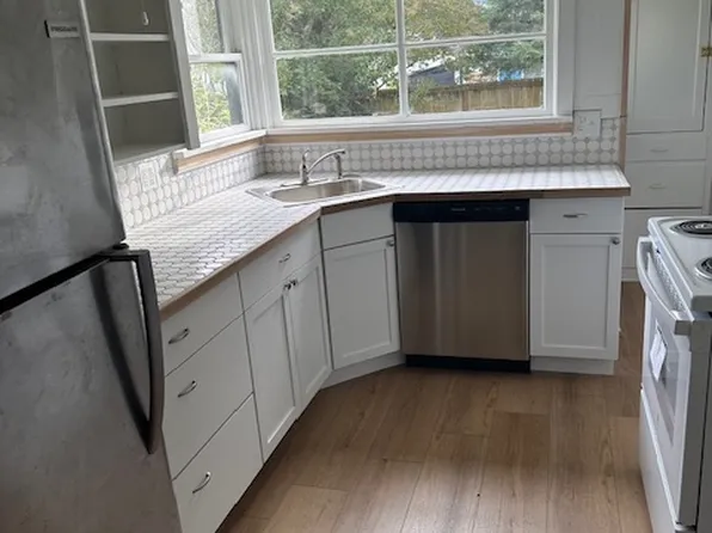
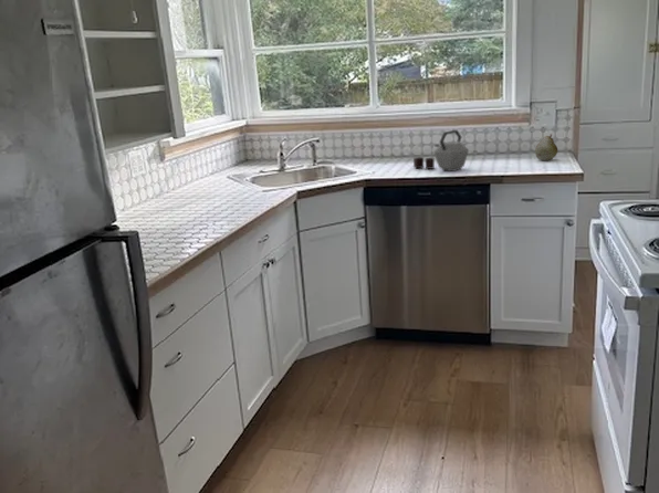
+ fruit (545, 147)
+ kettle (438, 149)
